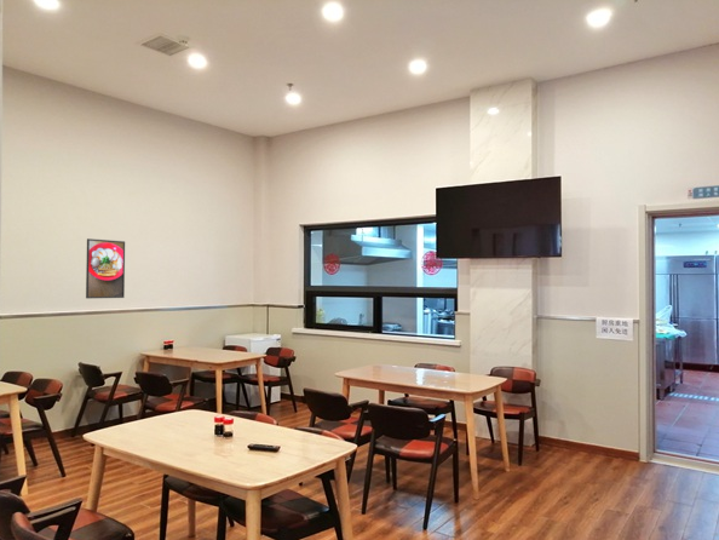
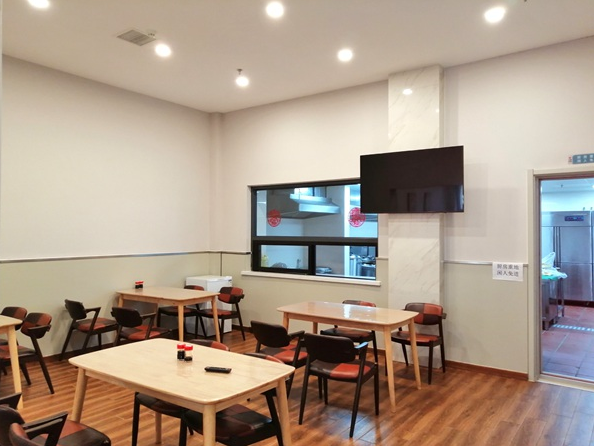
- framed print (105, 269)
